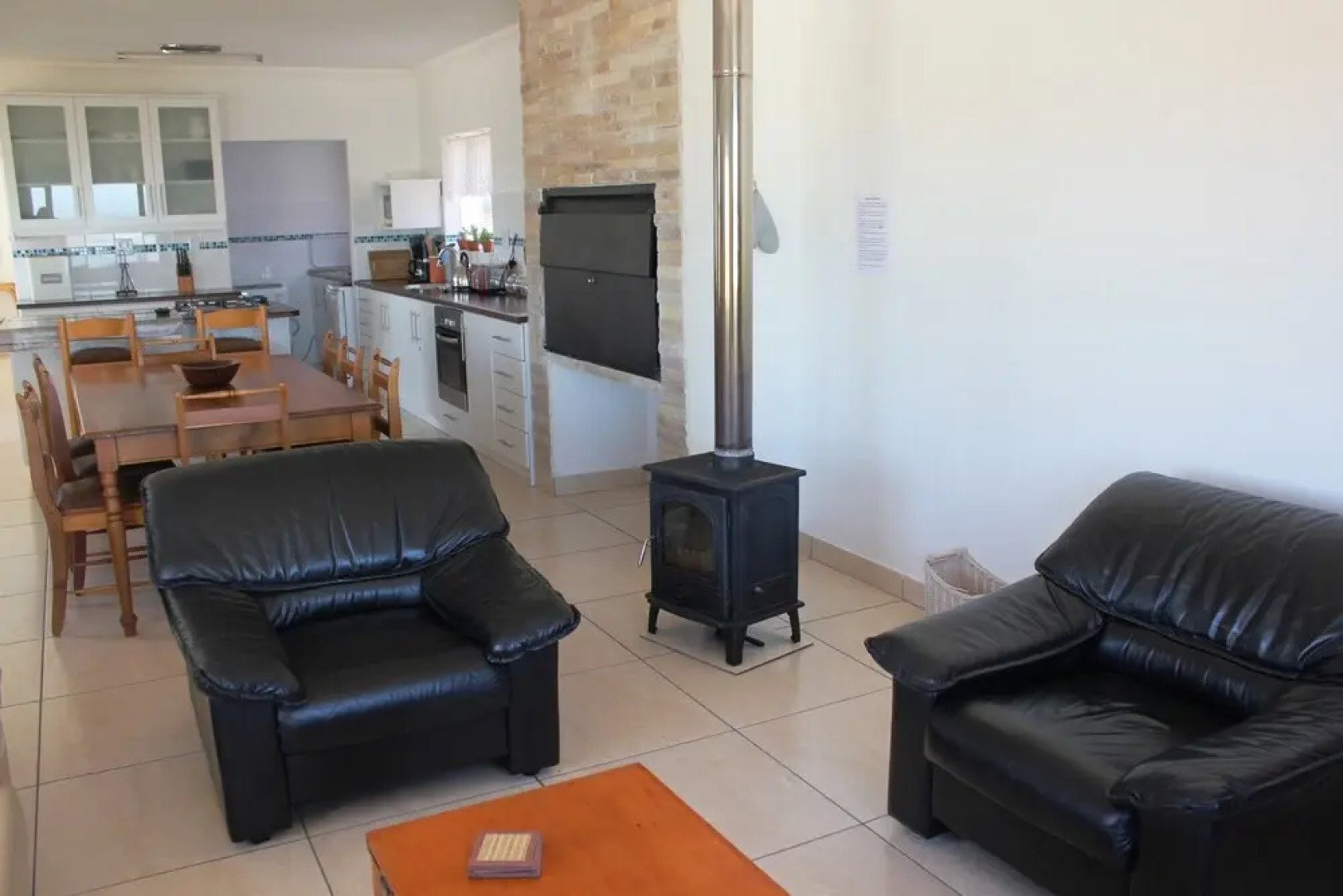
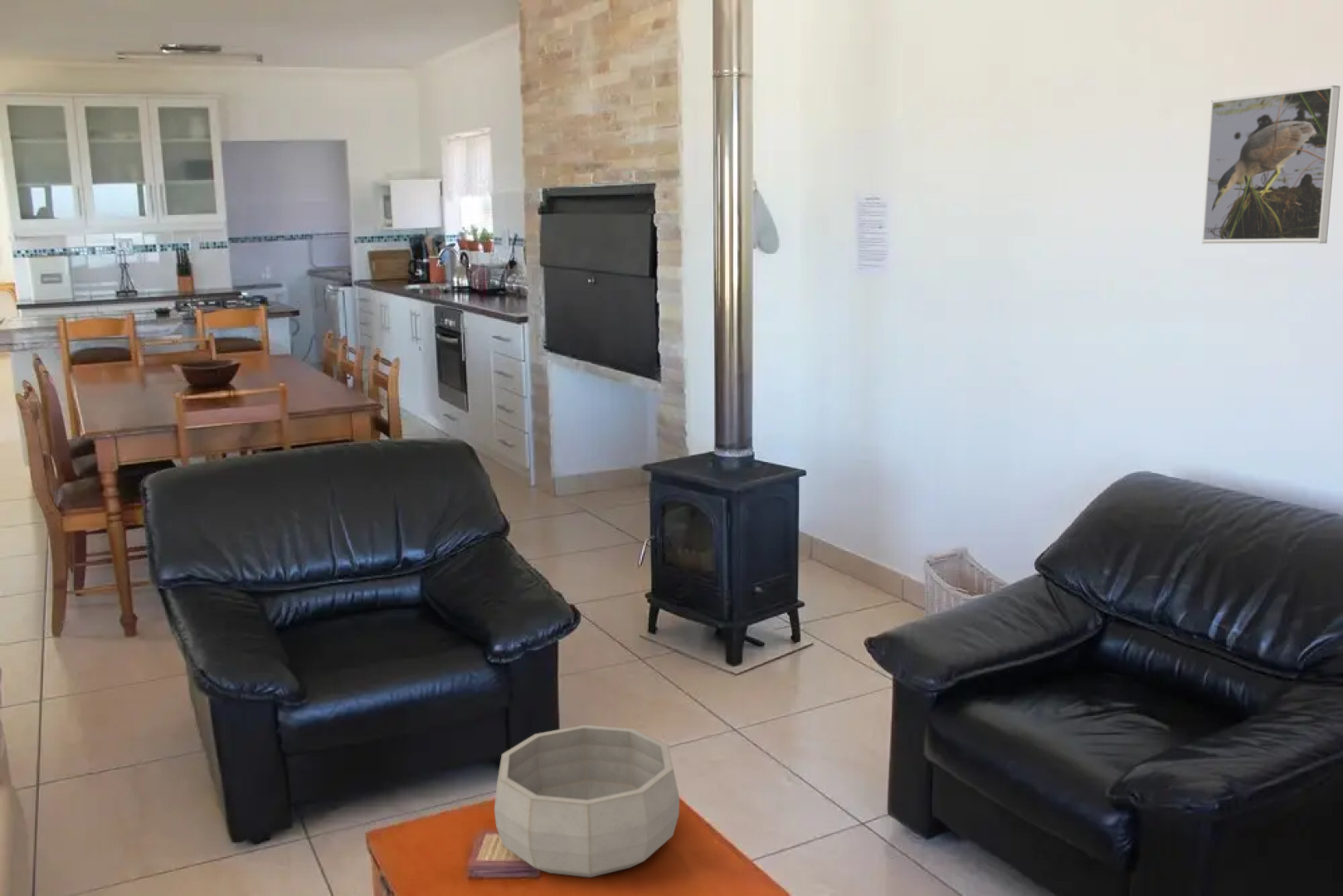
+ decorative bowl (587, 801)
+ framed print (1267, 169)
